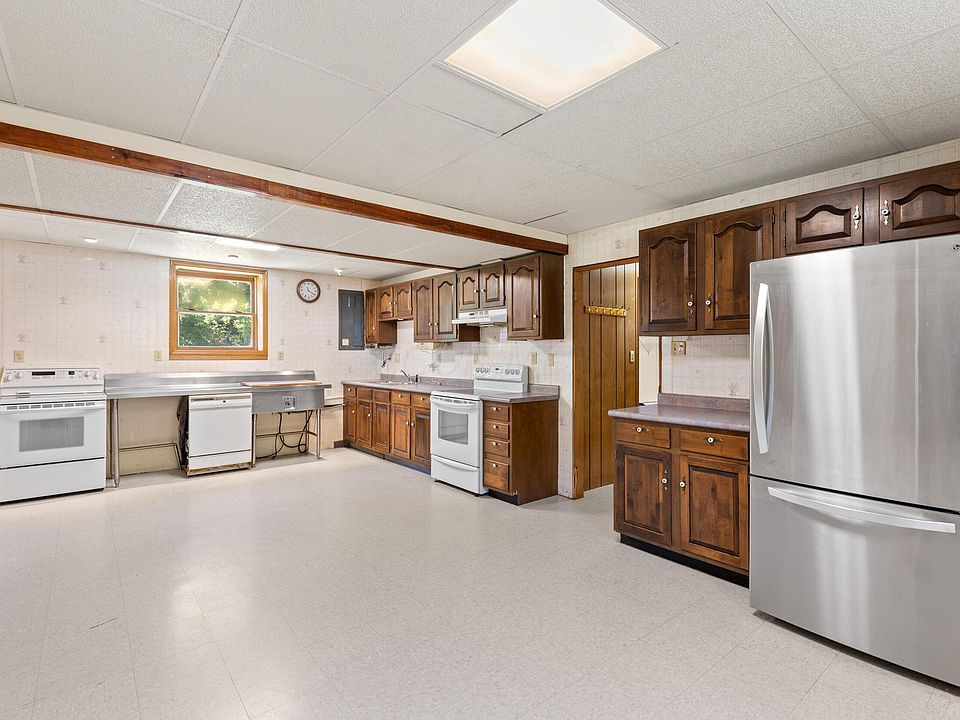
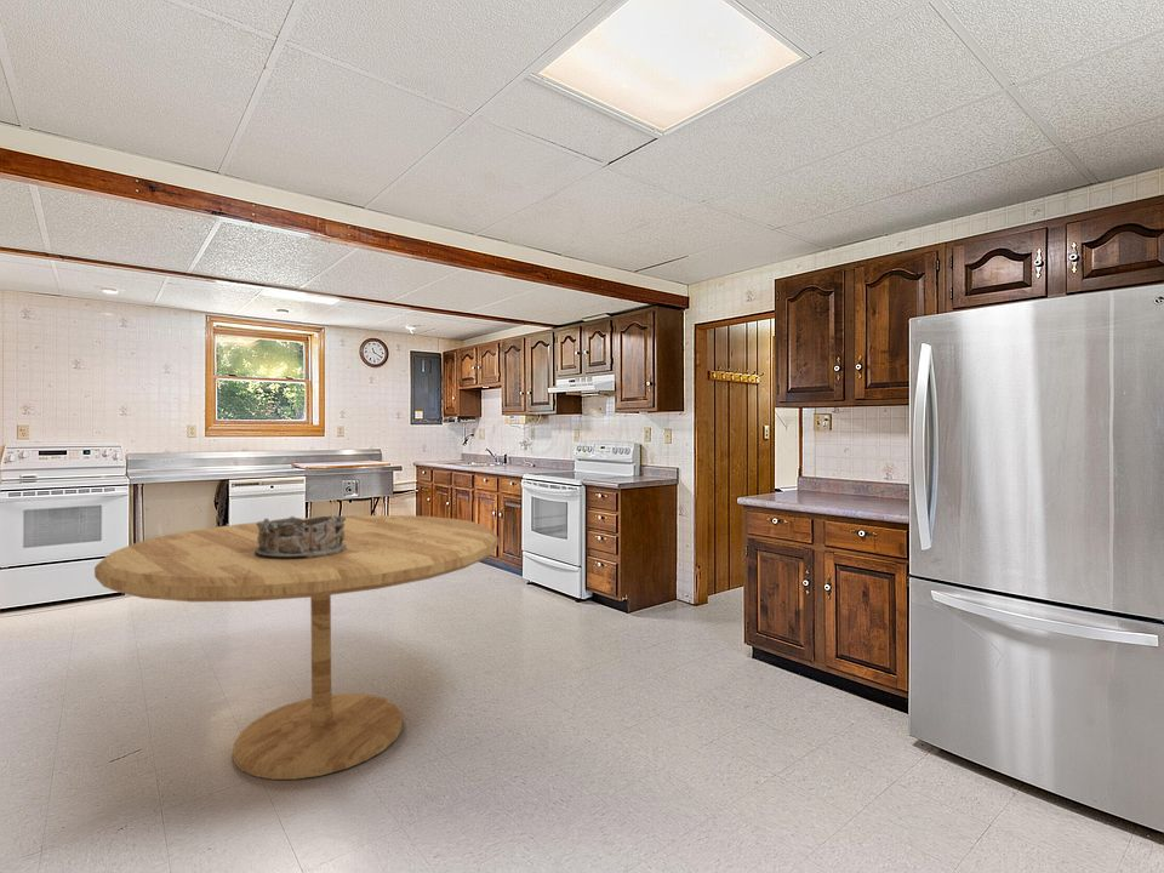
+ dining table (320, 637)
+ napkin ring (301, 532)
